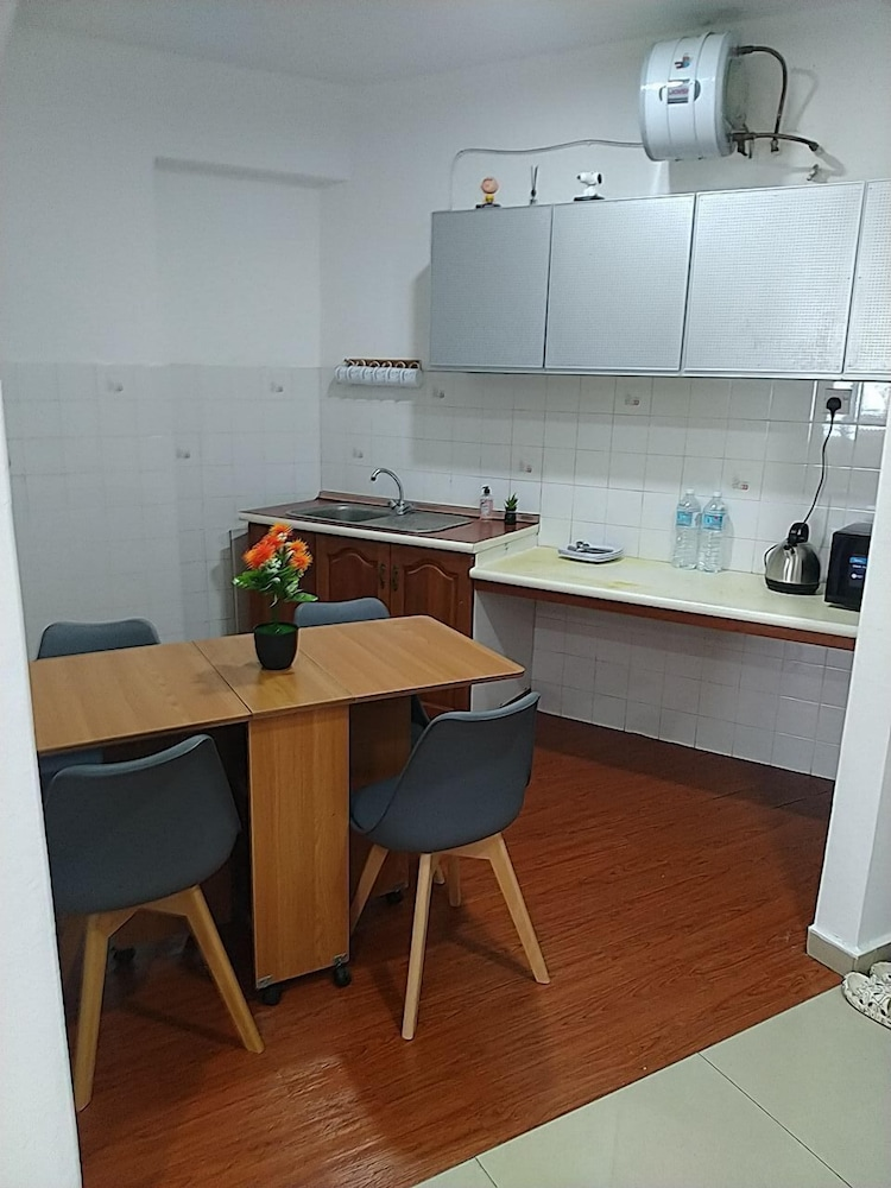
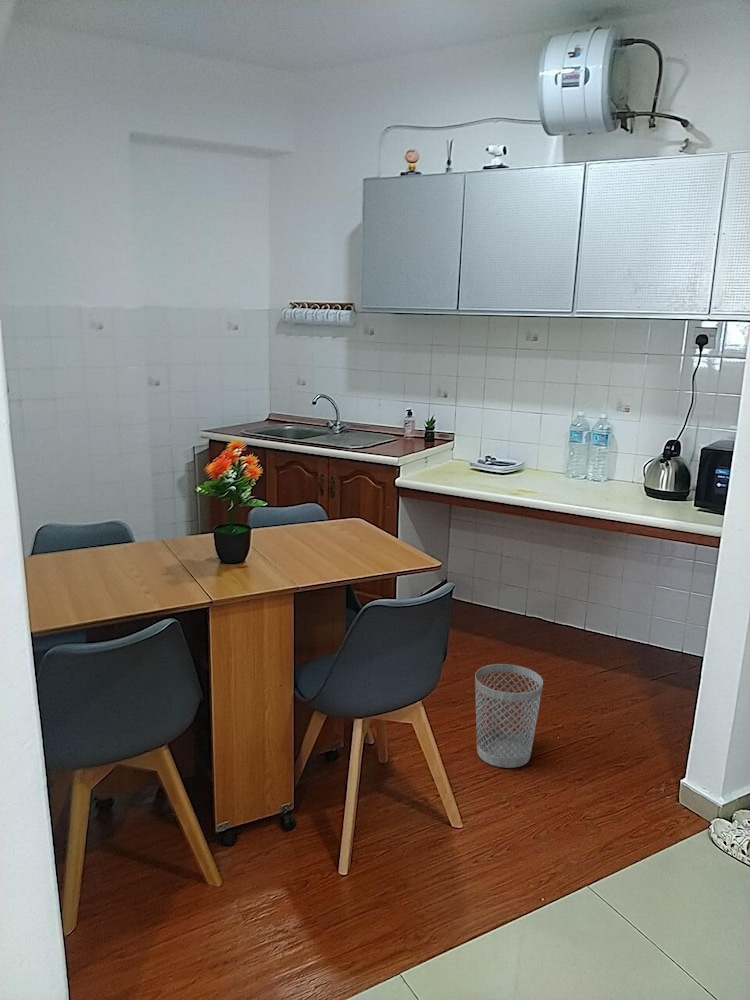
+ wastebasket (505, 716)
